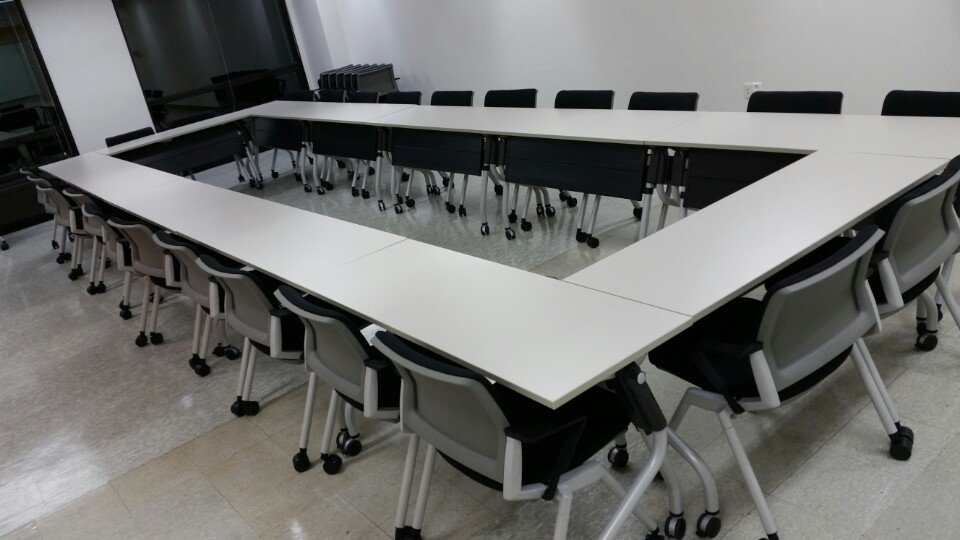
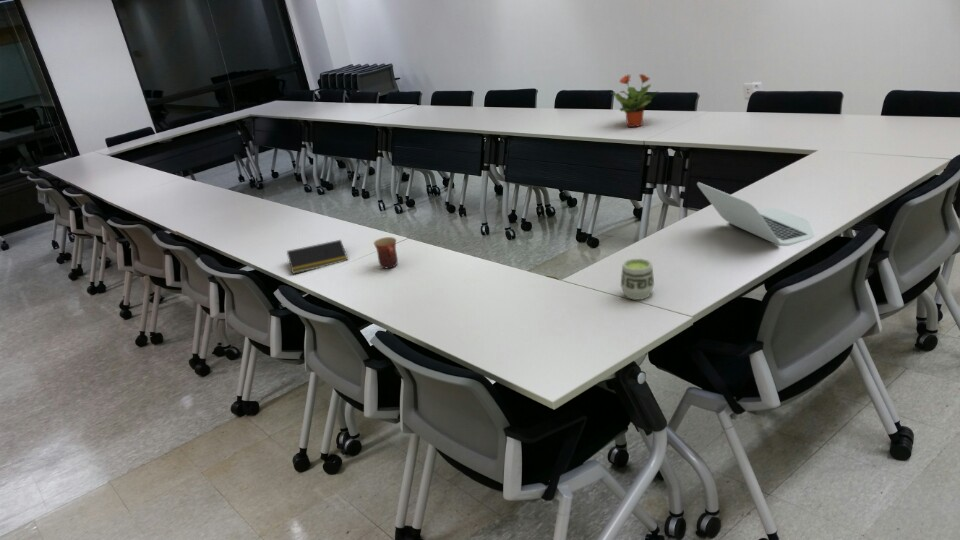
+ notepad (317, 256)
+ laptop (764, 209)
+ mug (388, 254)
+ potted plant (635, 99)
+ cup (637, 279)
